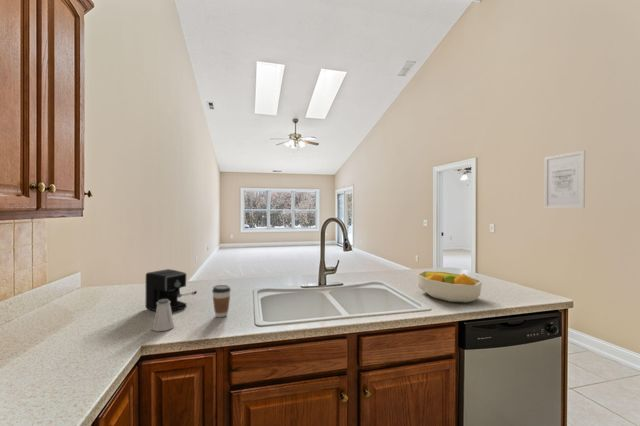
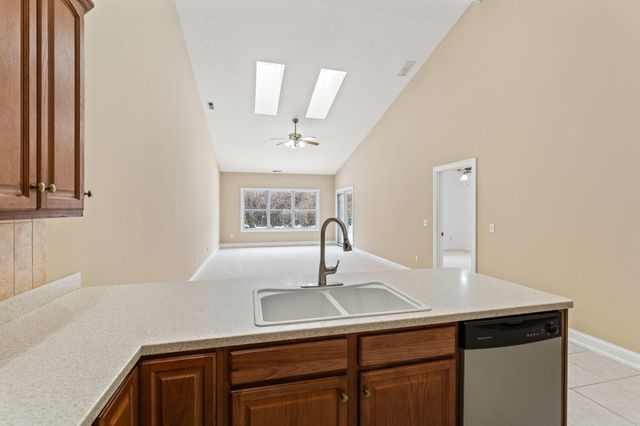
- wall art (563, 181)
- coffee maker (182, 285)
- fruit bowl (447, 282)
- saltshaker (163, 313)
- coffee cup (221, 301)
